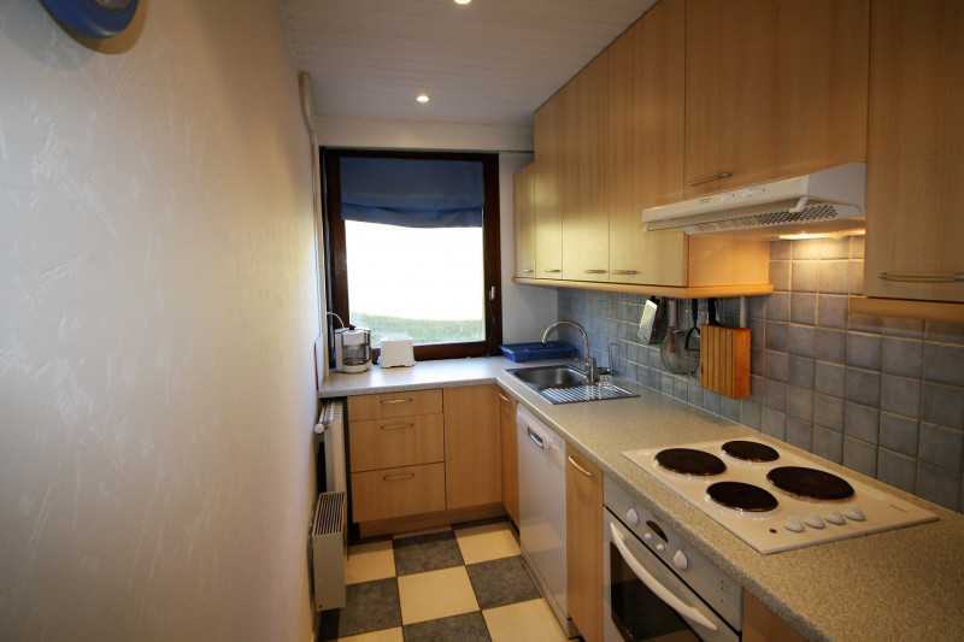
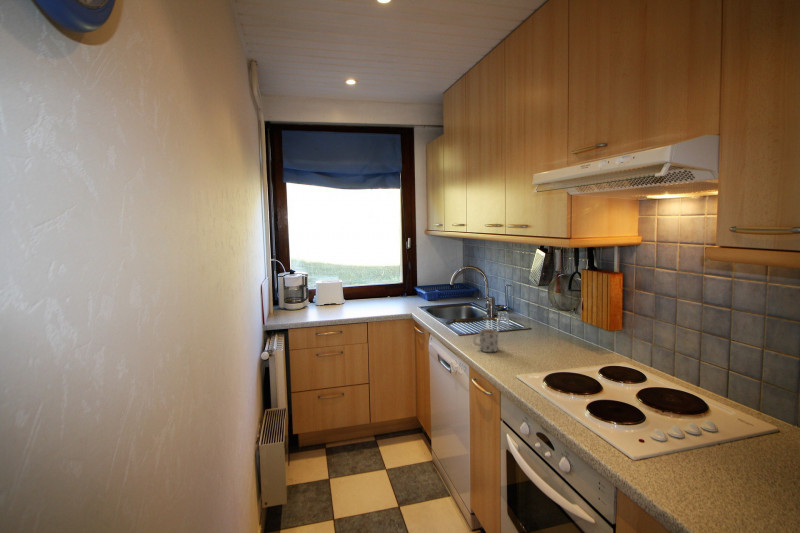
+ mug (485, 340)
